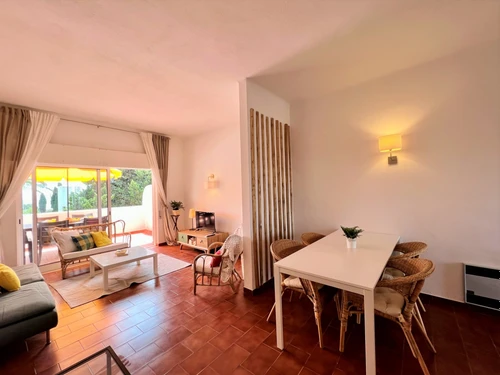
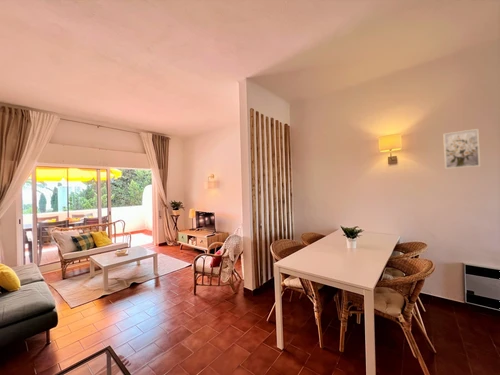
+ wall art (461, 149)
